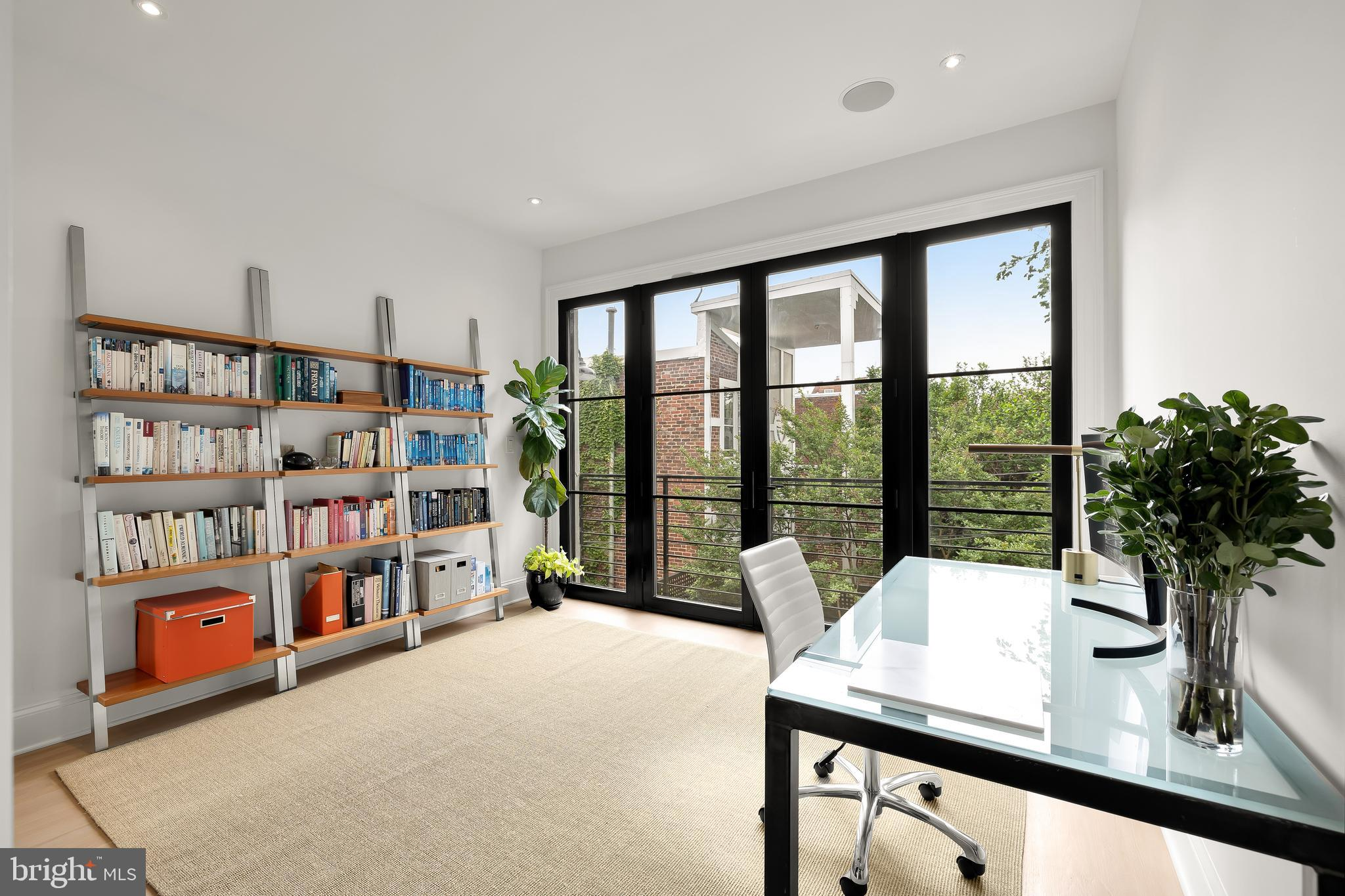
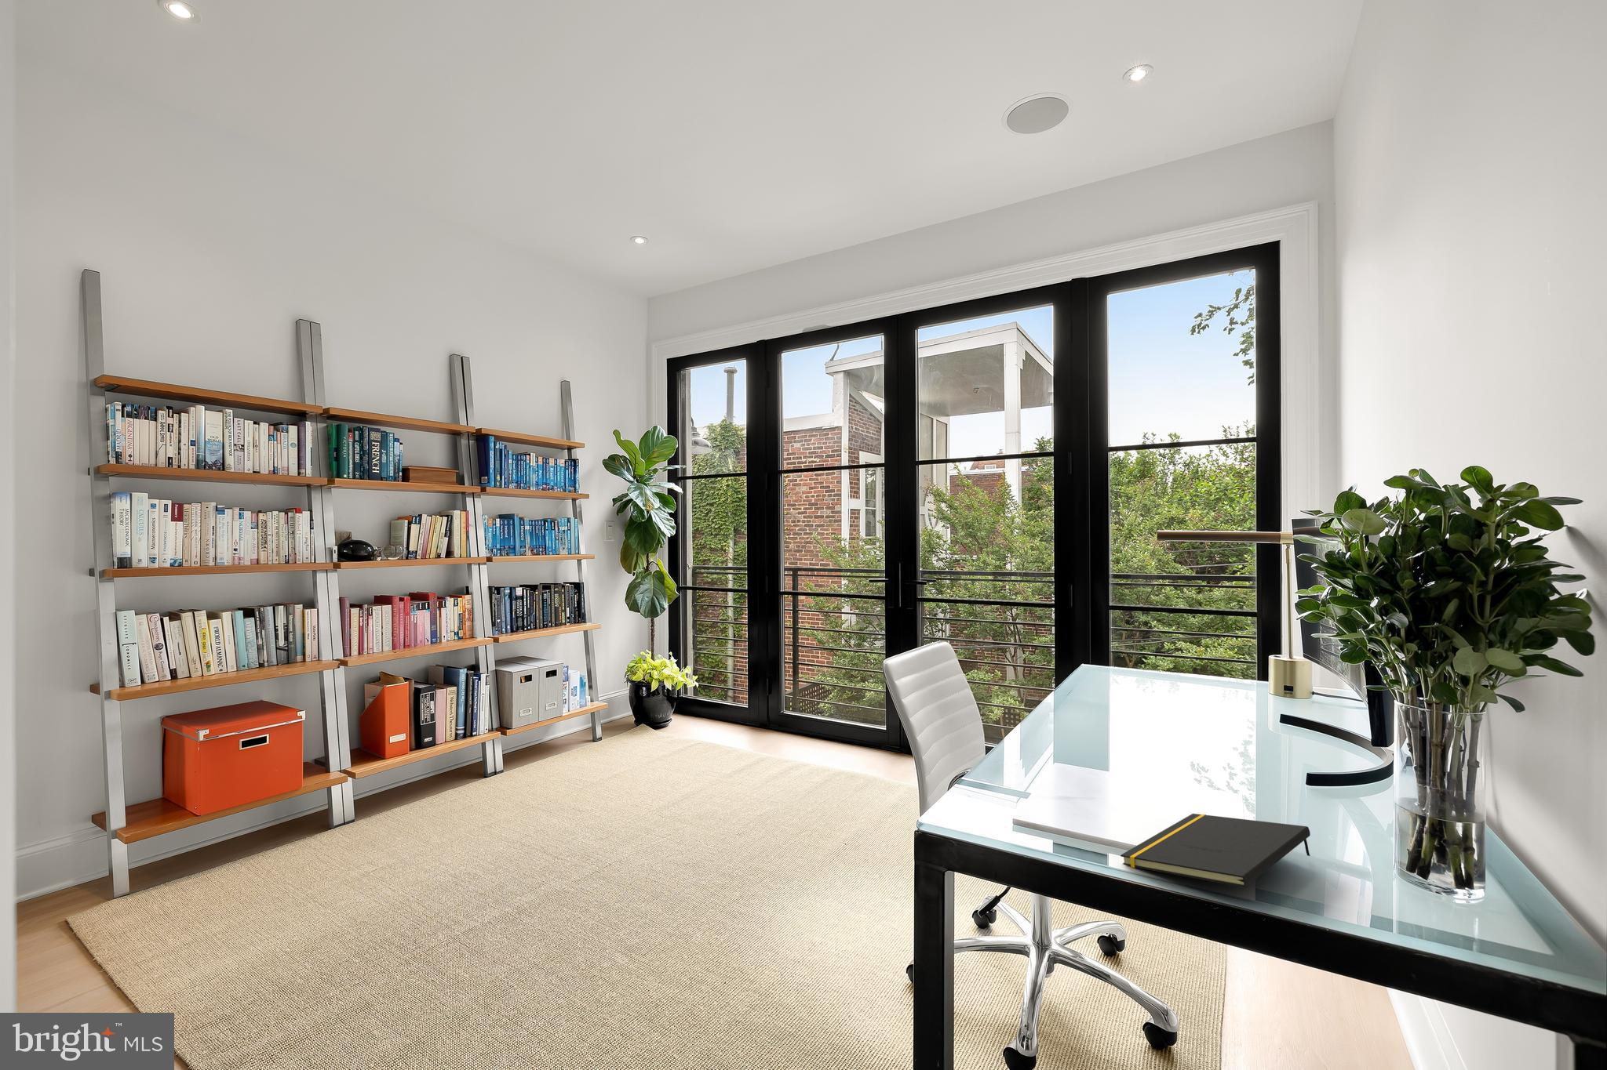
+ notepad (1215, 845)
